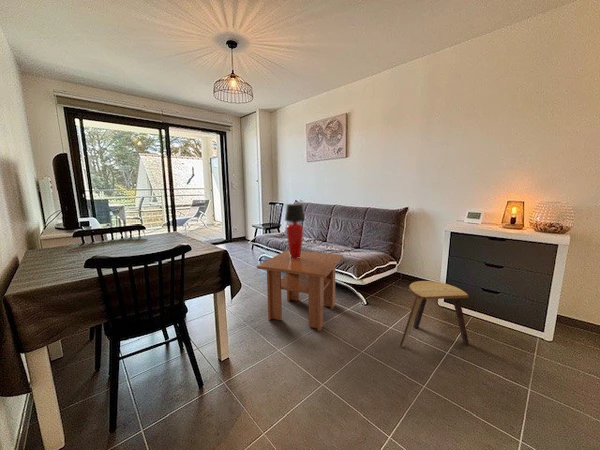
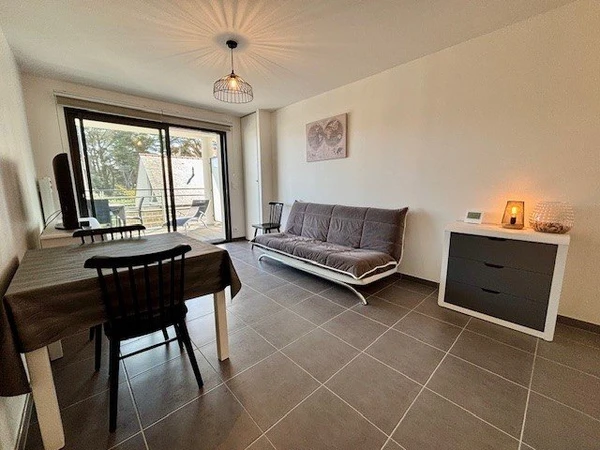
- coffee table (303, 286)
- stool (423, 310)
- table lamp (294, 231)
